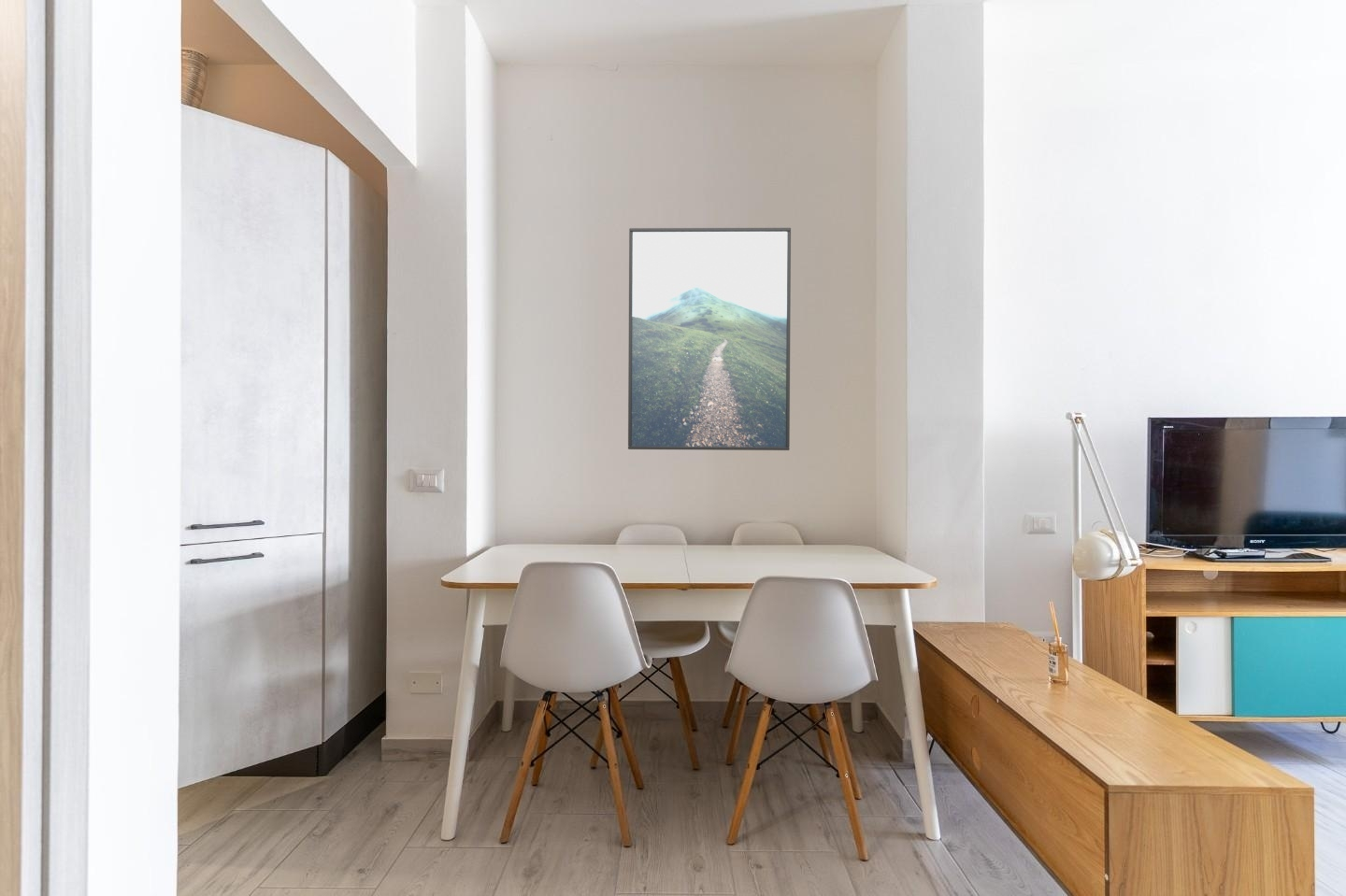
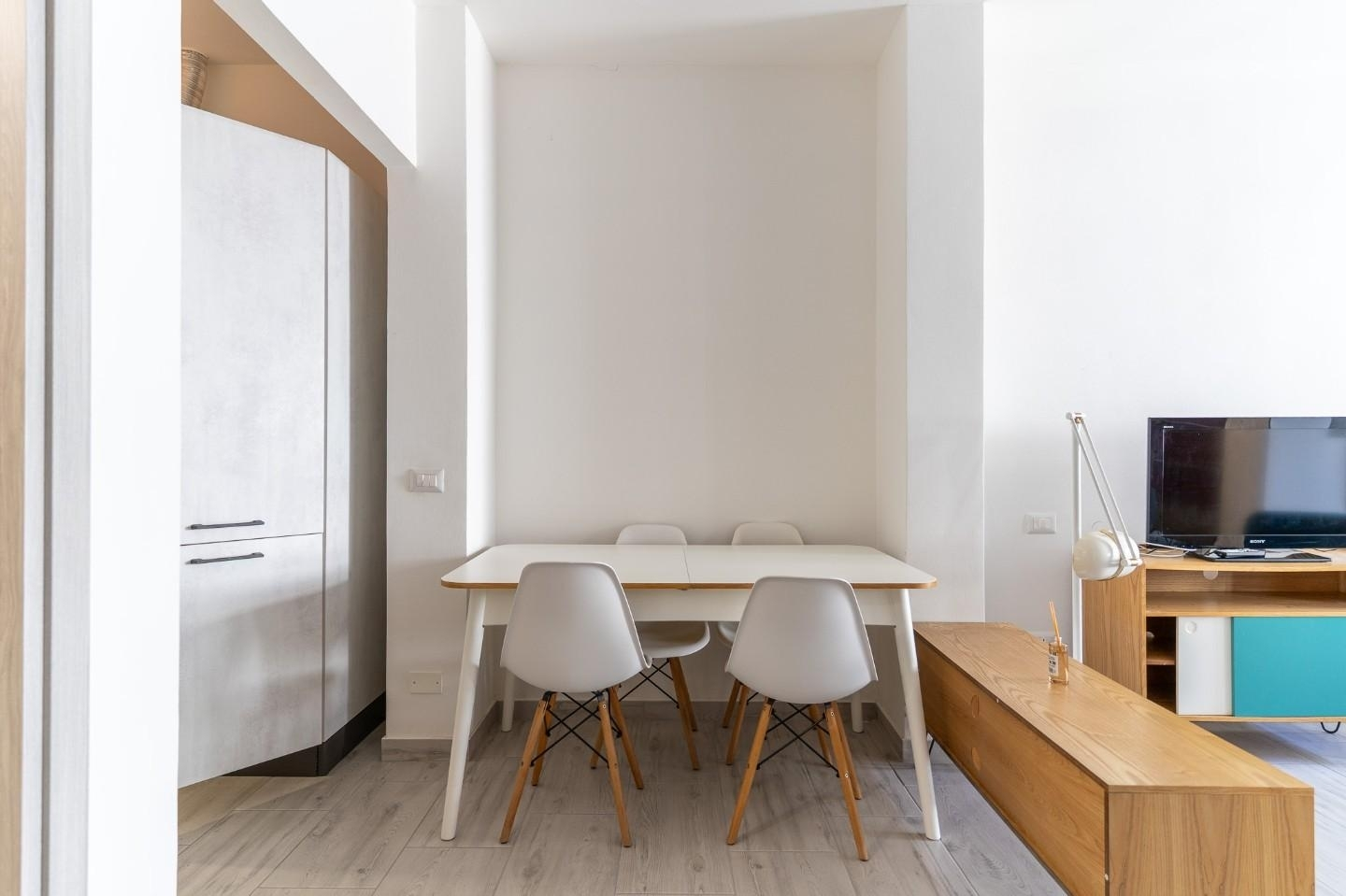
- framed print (709, 339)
